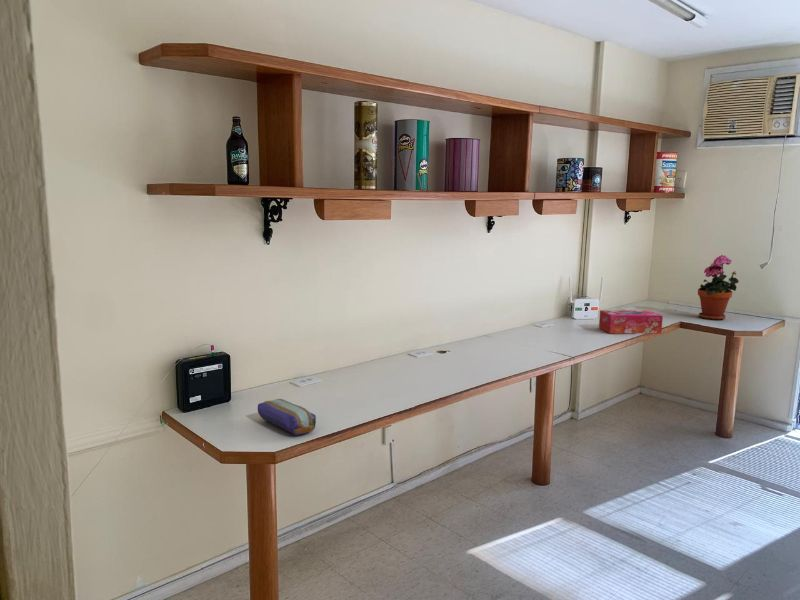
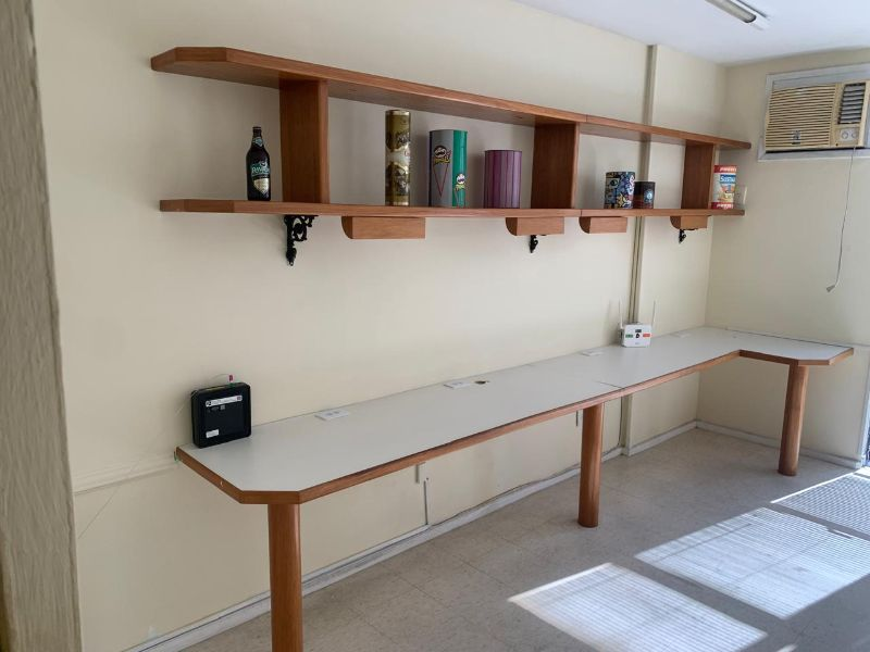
- pencil case (286, 415)
- tissue box (630, 321)
- potted plant (716, 286)
